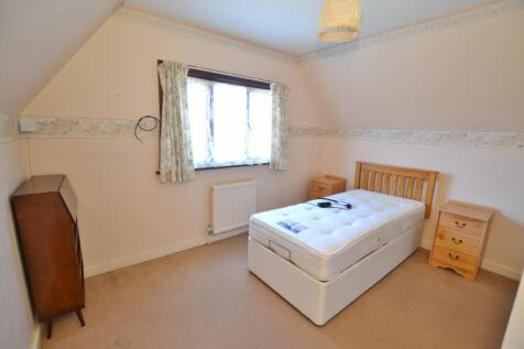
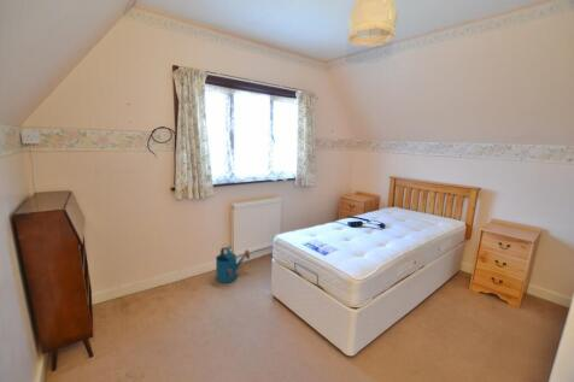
+ watering can (233, 260)
